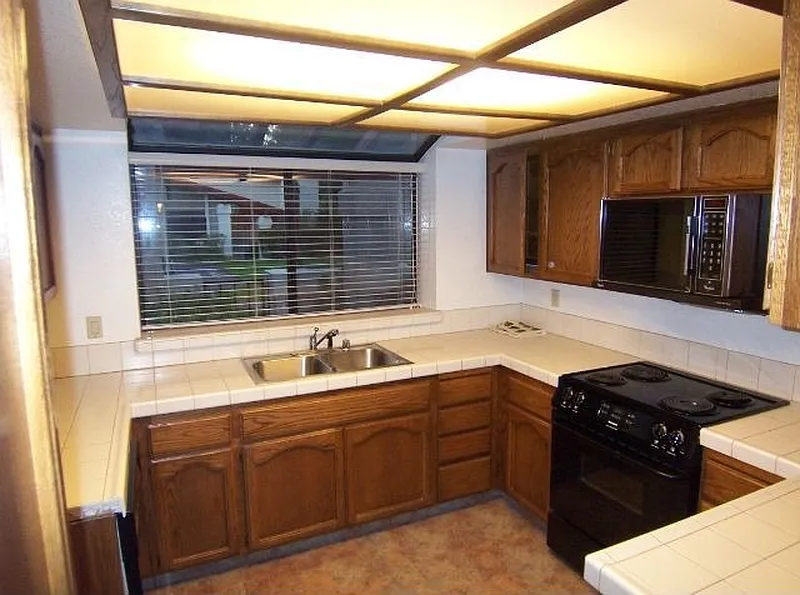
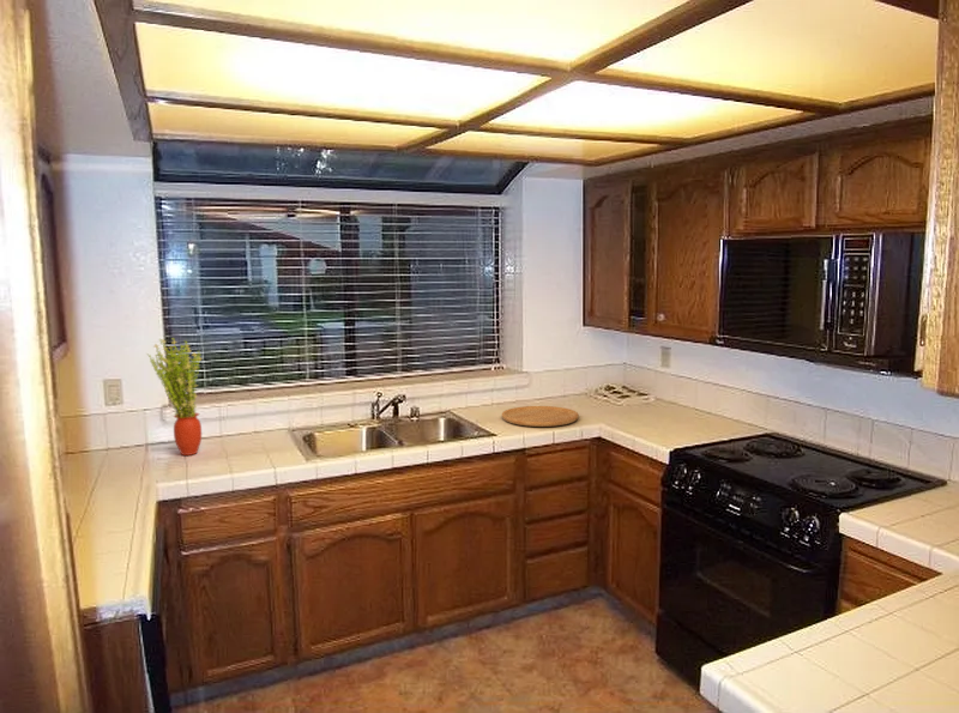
+ potted plant (177, 397)
+ cutting board (539, 416)
